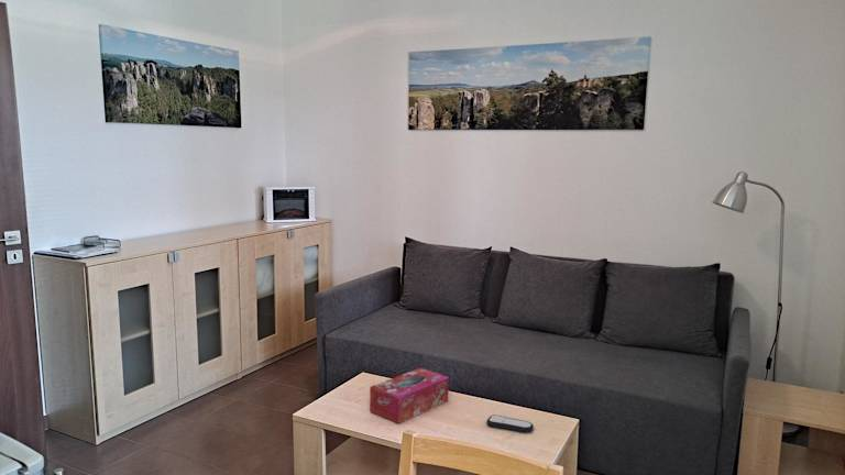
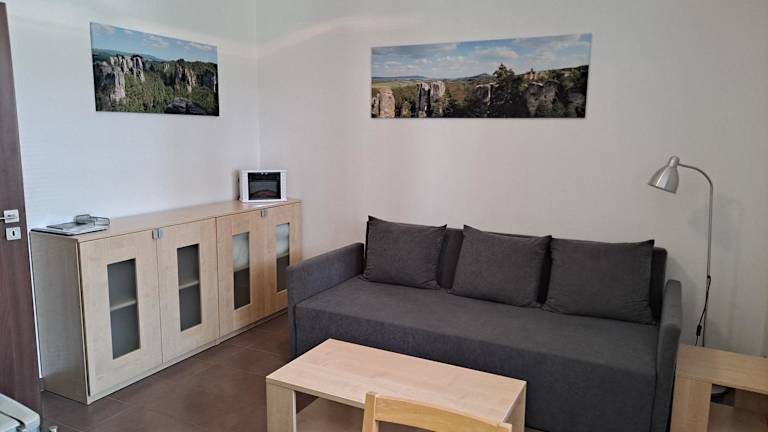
- remote control (509, 423)
- tissue box (409, 394)
